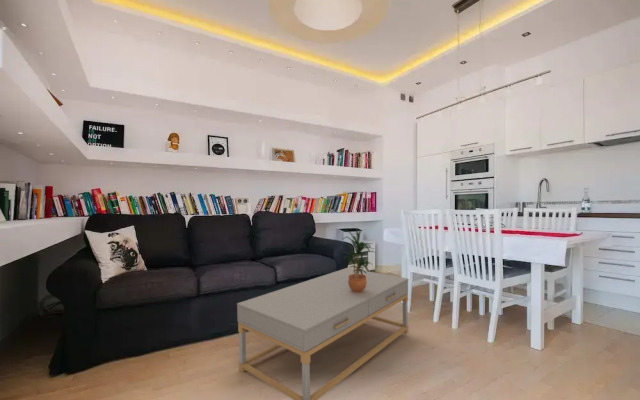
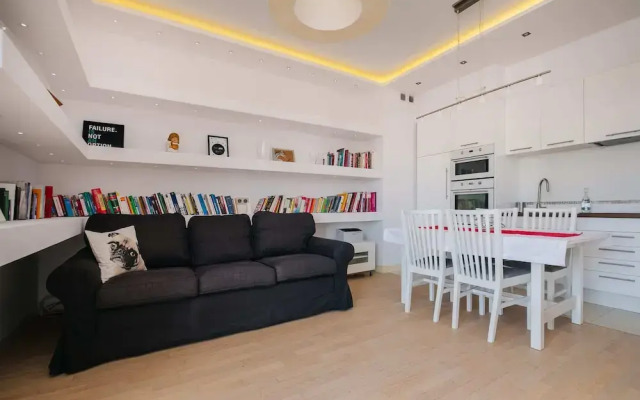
- coffee table (334, 320)
- potted plant (359, 260)
